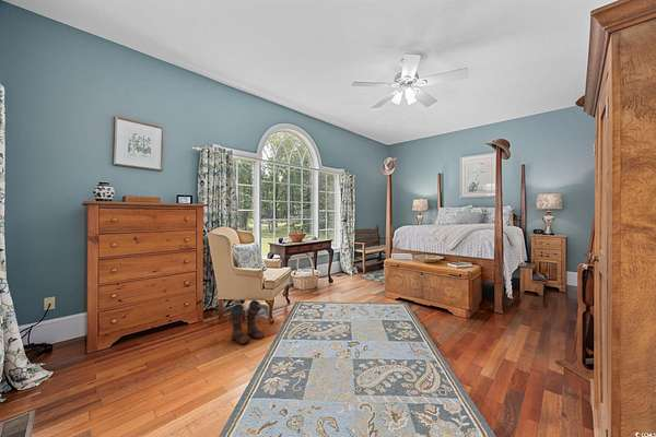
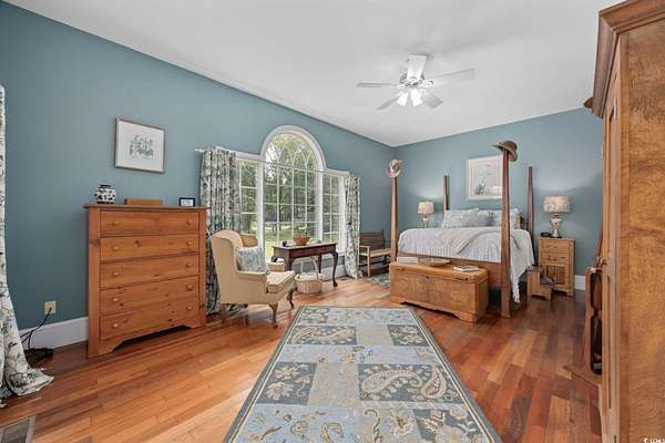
- boots (250, 319)
